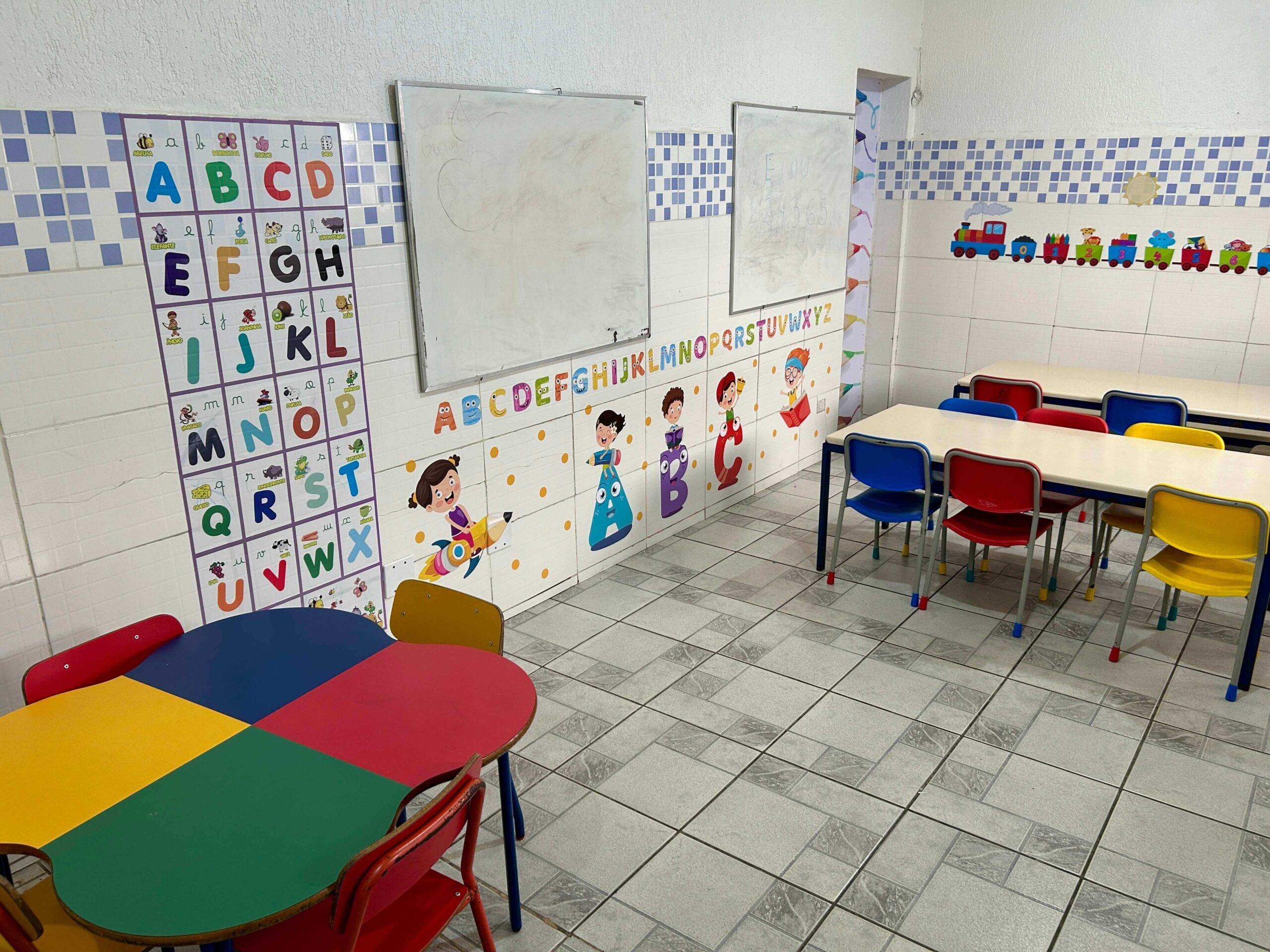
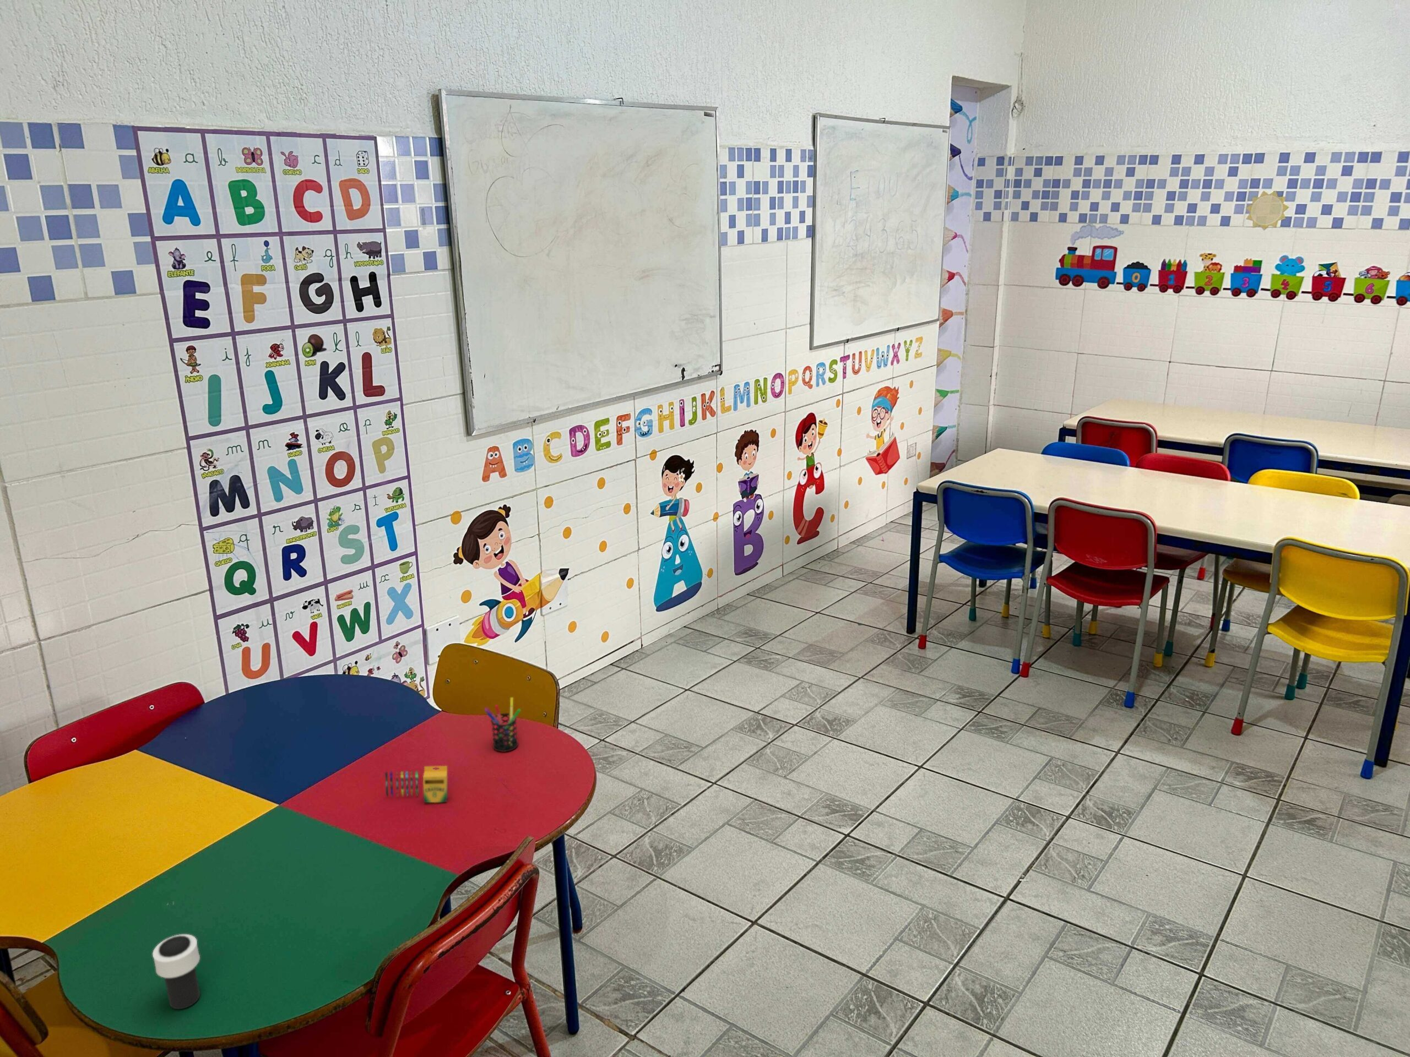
+ pen holder (505, 725)
+ crayon (417, 783)
+ cup (180, 973)
